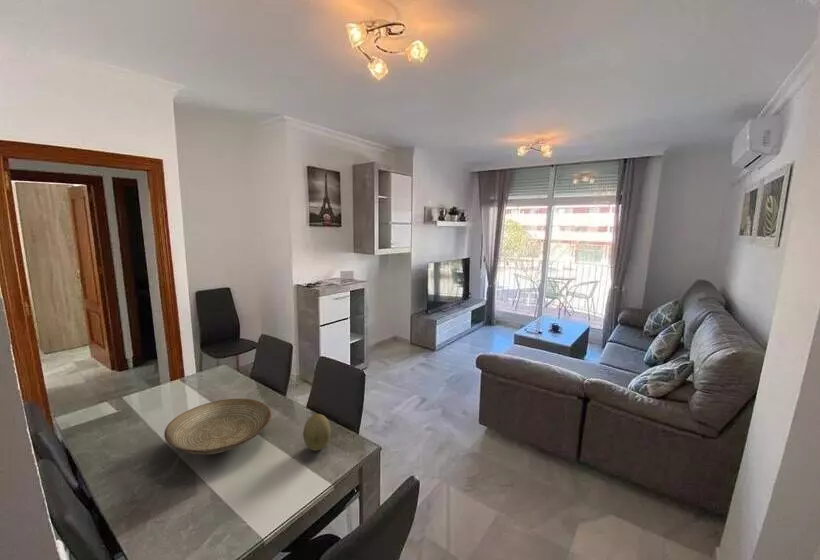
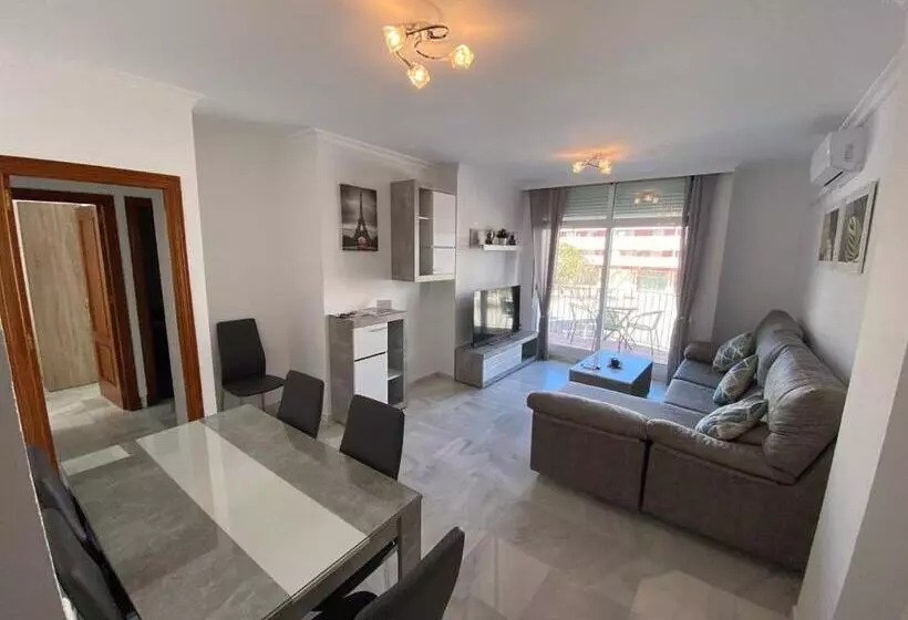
- fruit (317, 431)
- decorative bowl (221, 431)
